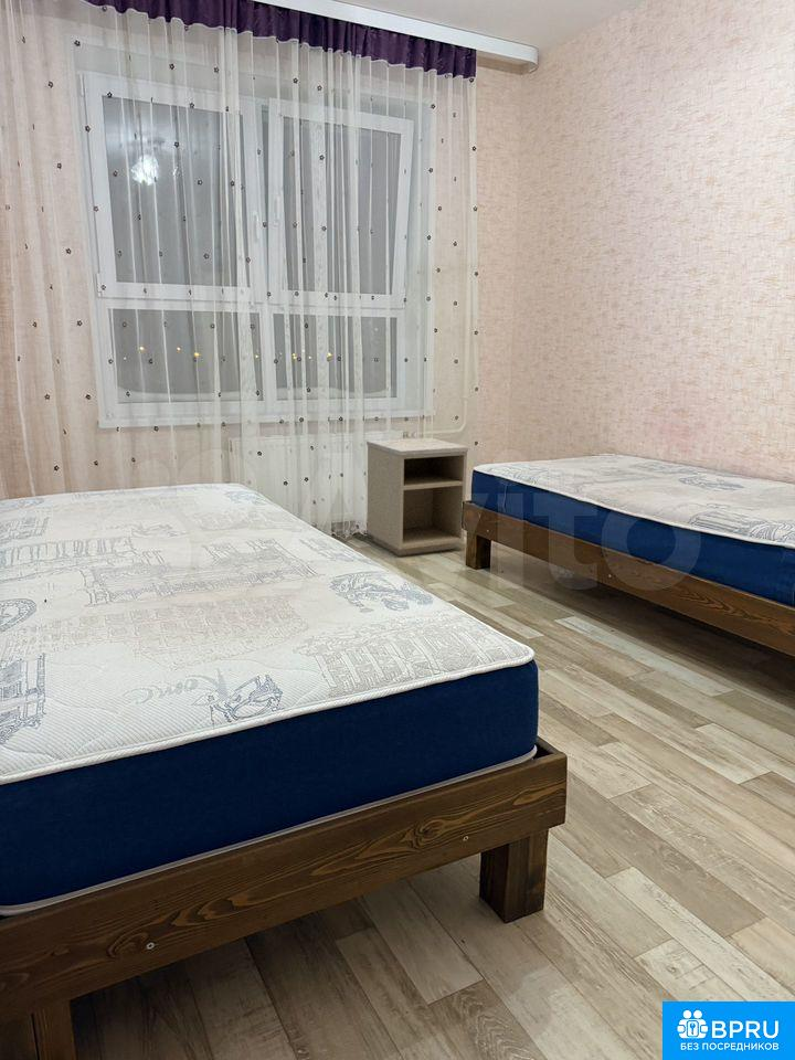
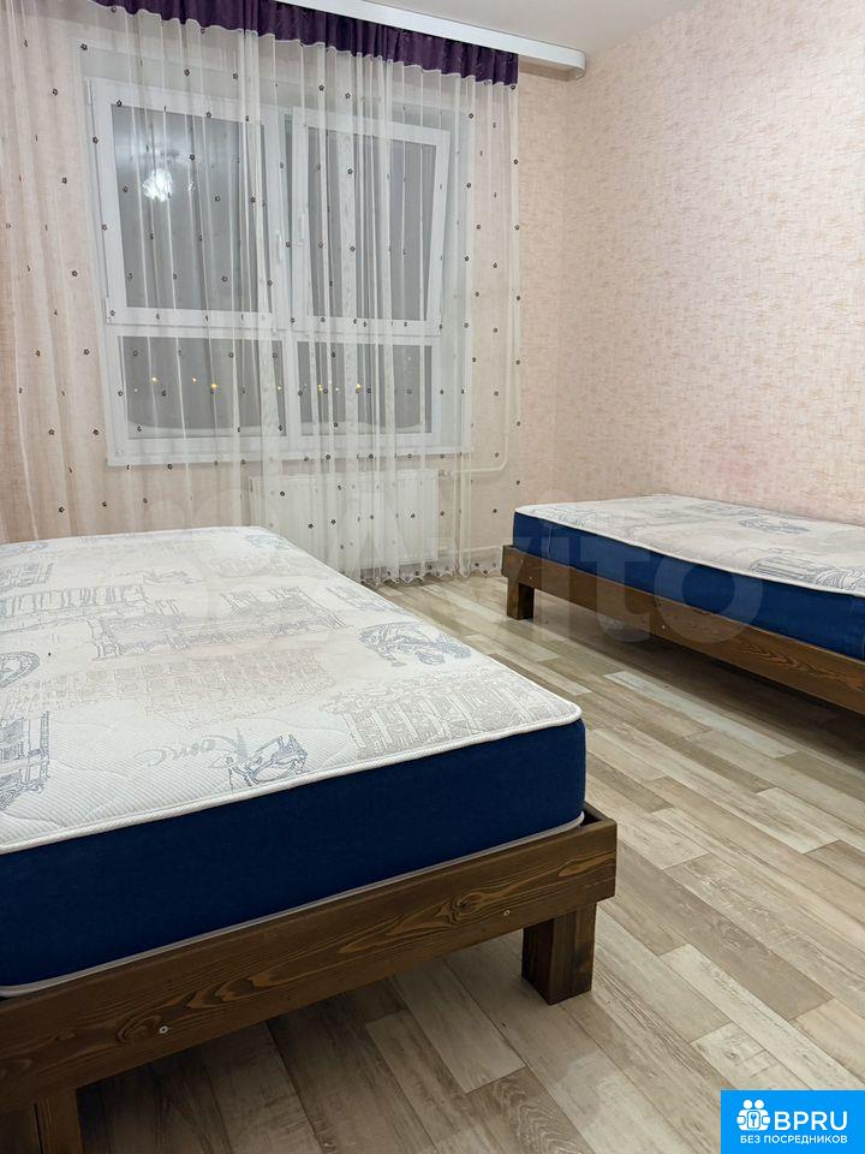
- nightstand (415, 495)
